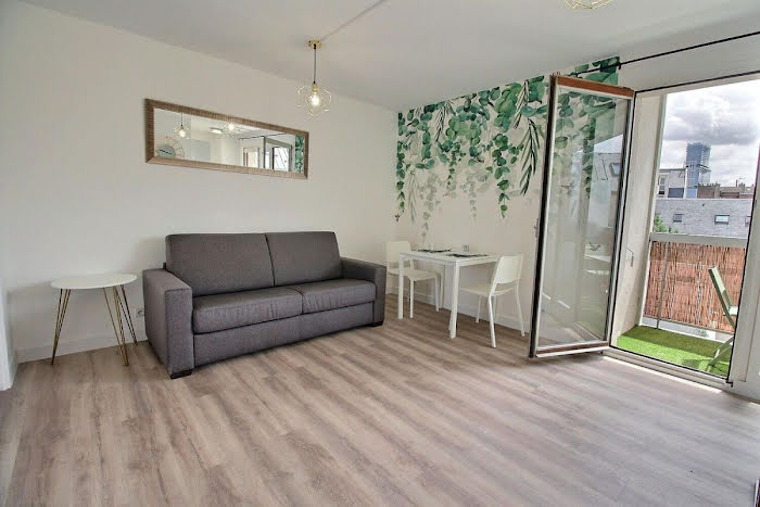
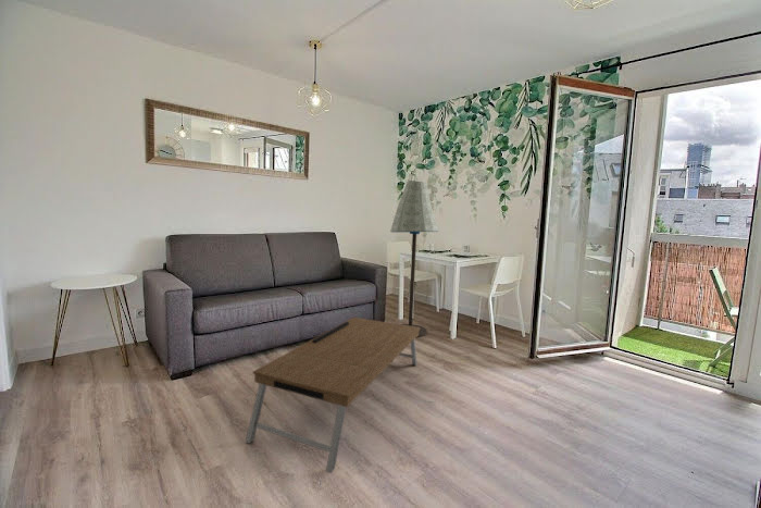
+ coffee table (351, 369)
+ floor lamp (413, 257)
